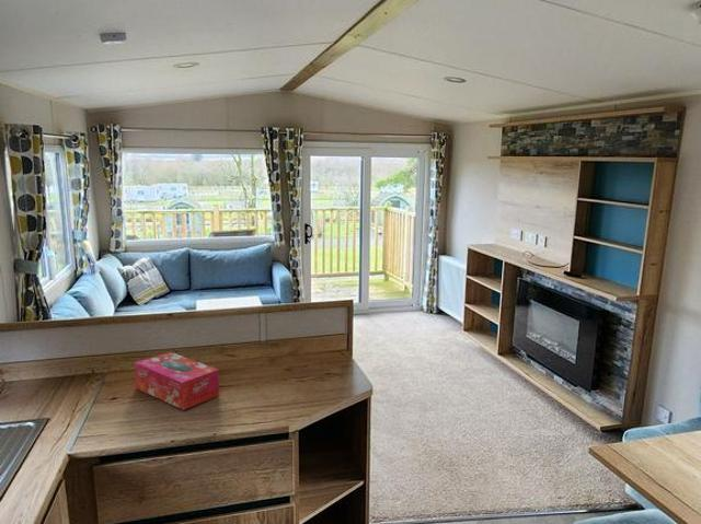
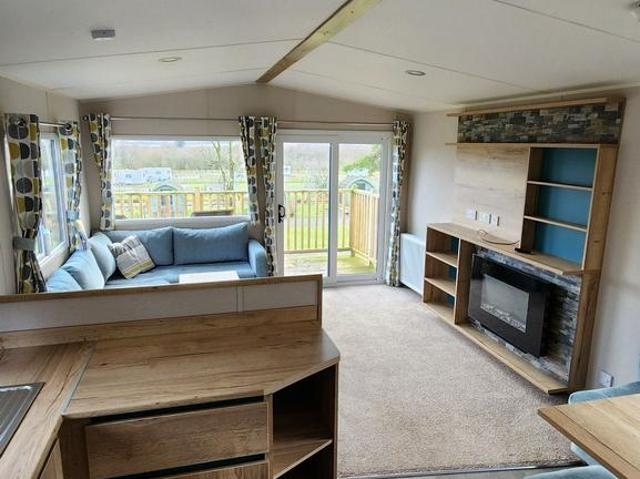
- tissue box (176, 379)
